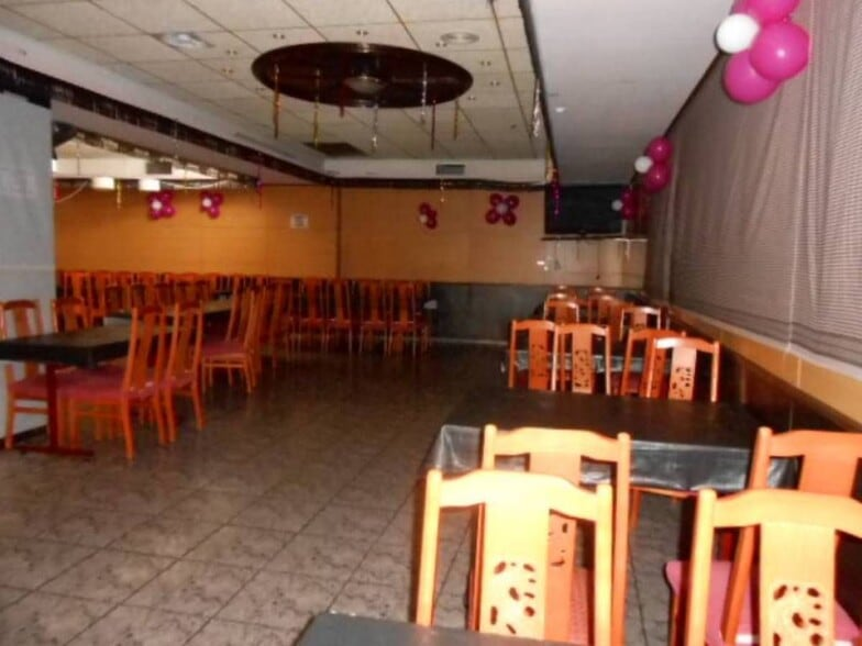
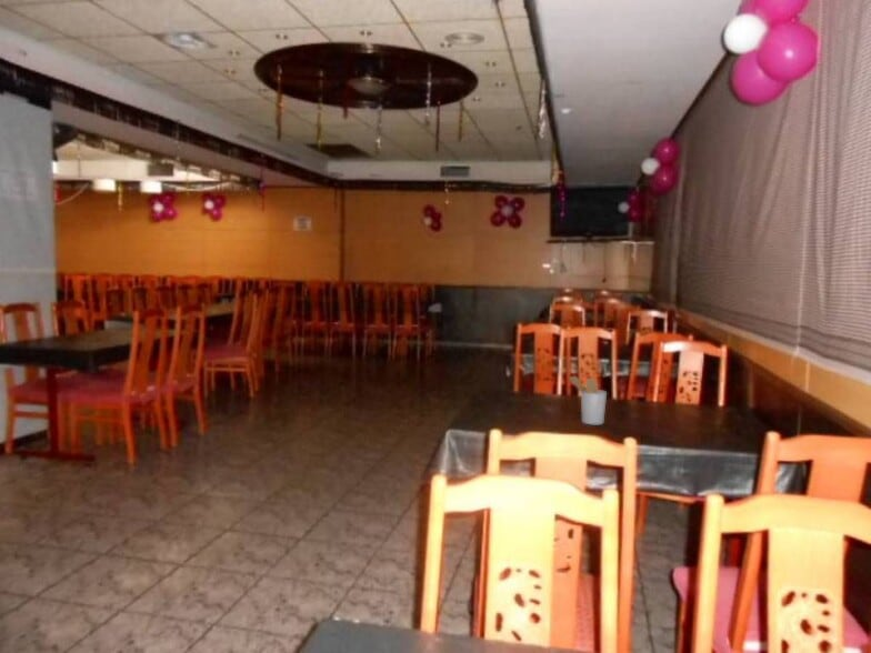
+ utensil holder (587, 399)
